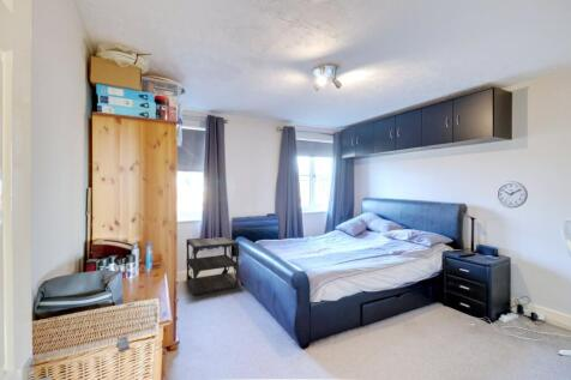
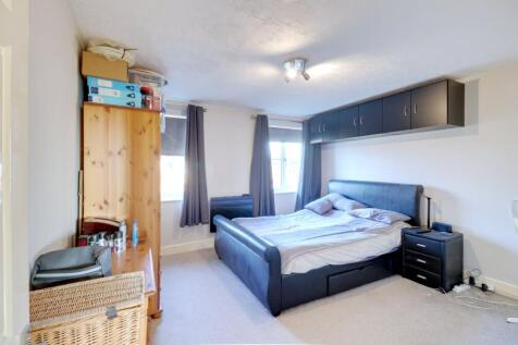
- side table (211, 261)
- wall clock (510, 194)
